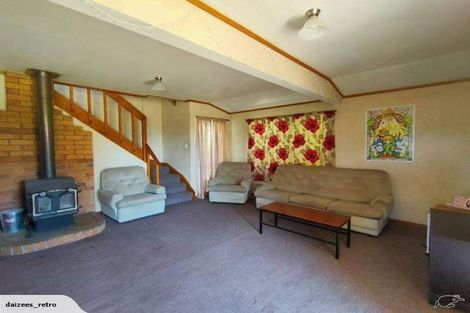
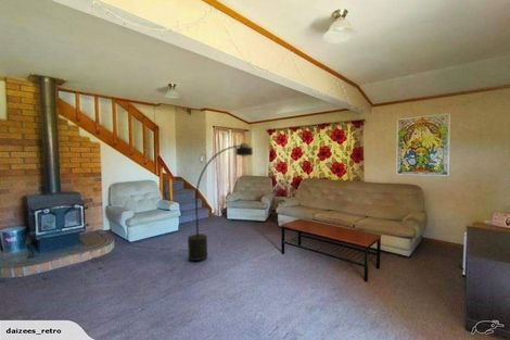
+ floor lamp (195, 193)
